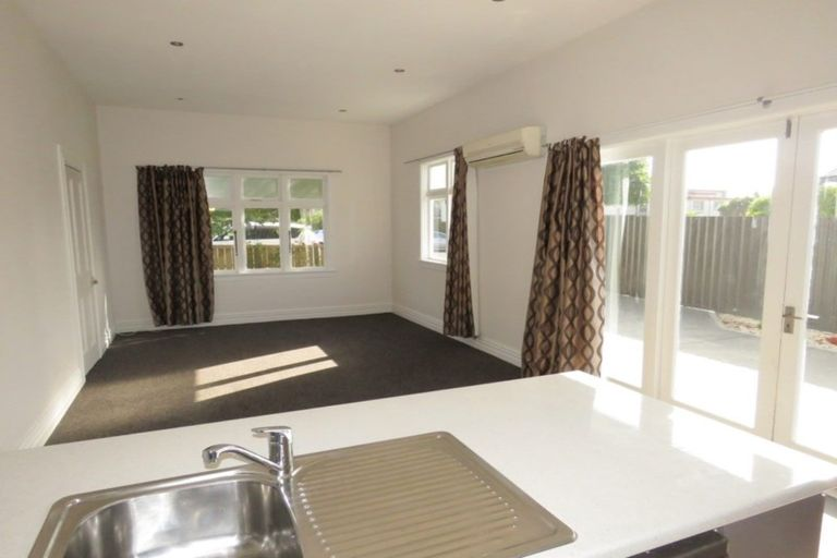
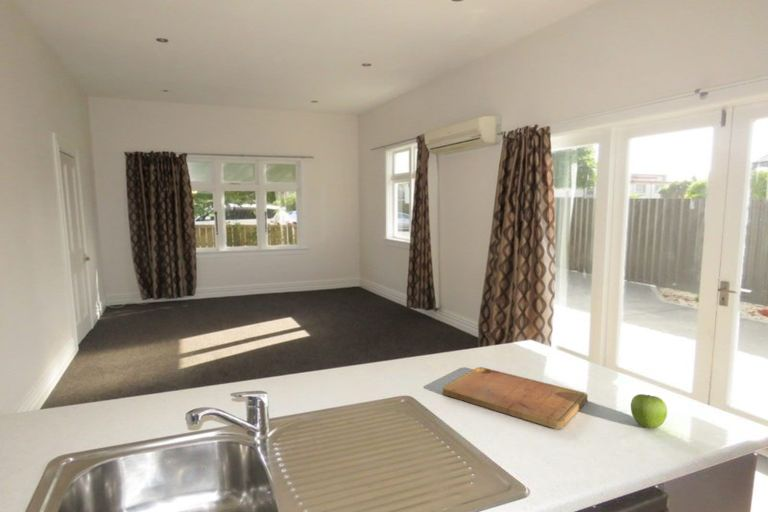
+ fruit (648, 409)
+ cutting board (513, 393)
